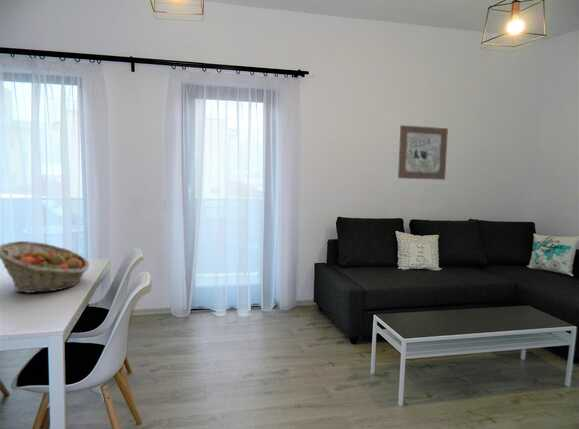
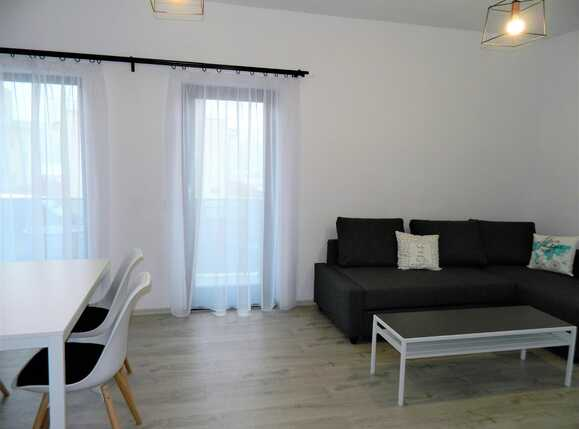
- wall art (423, 153)
- fruit basket (45, 263)
